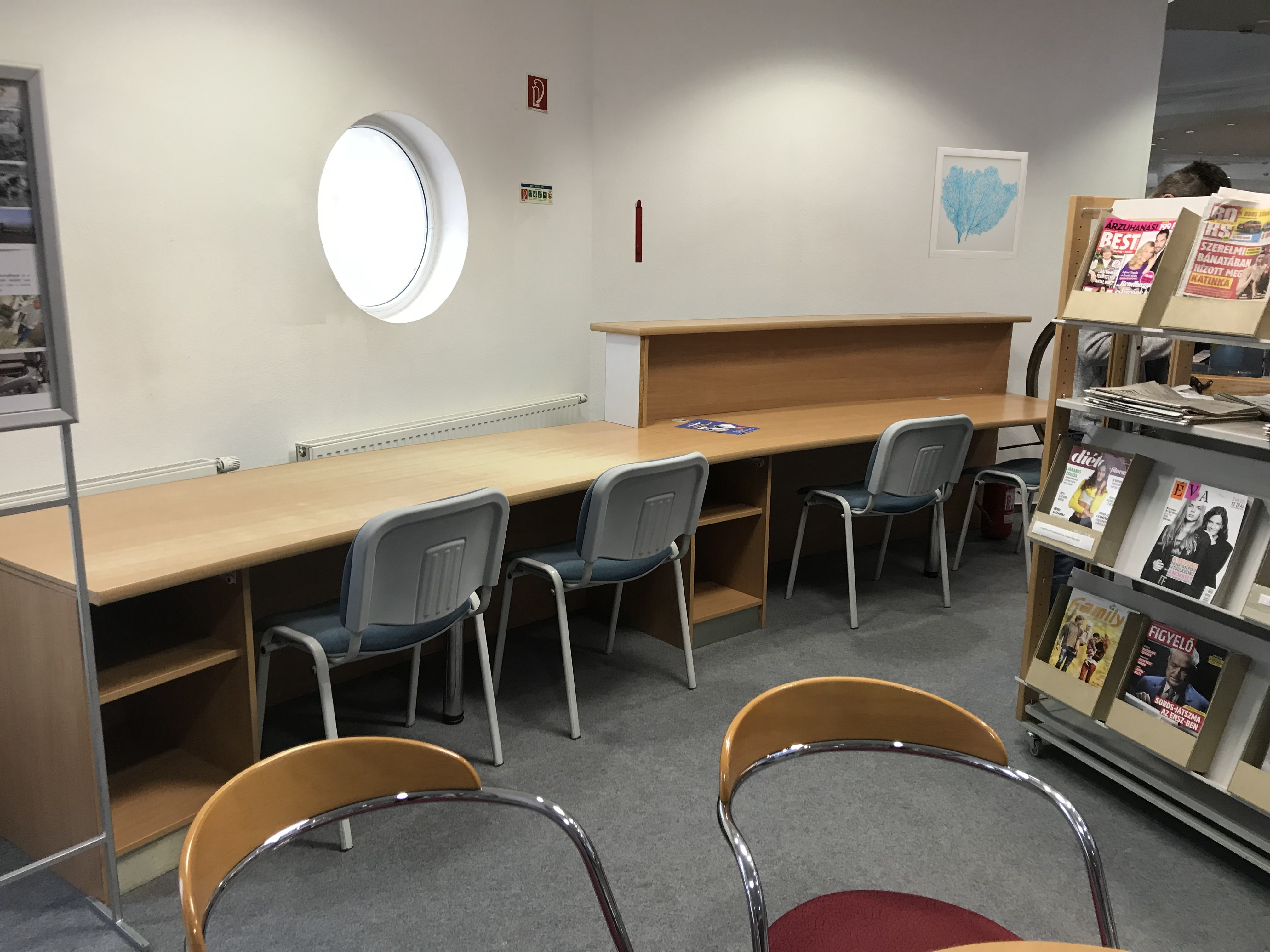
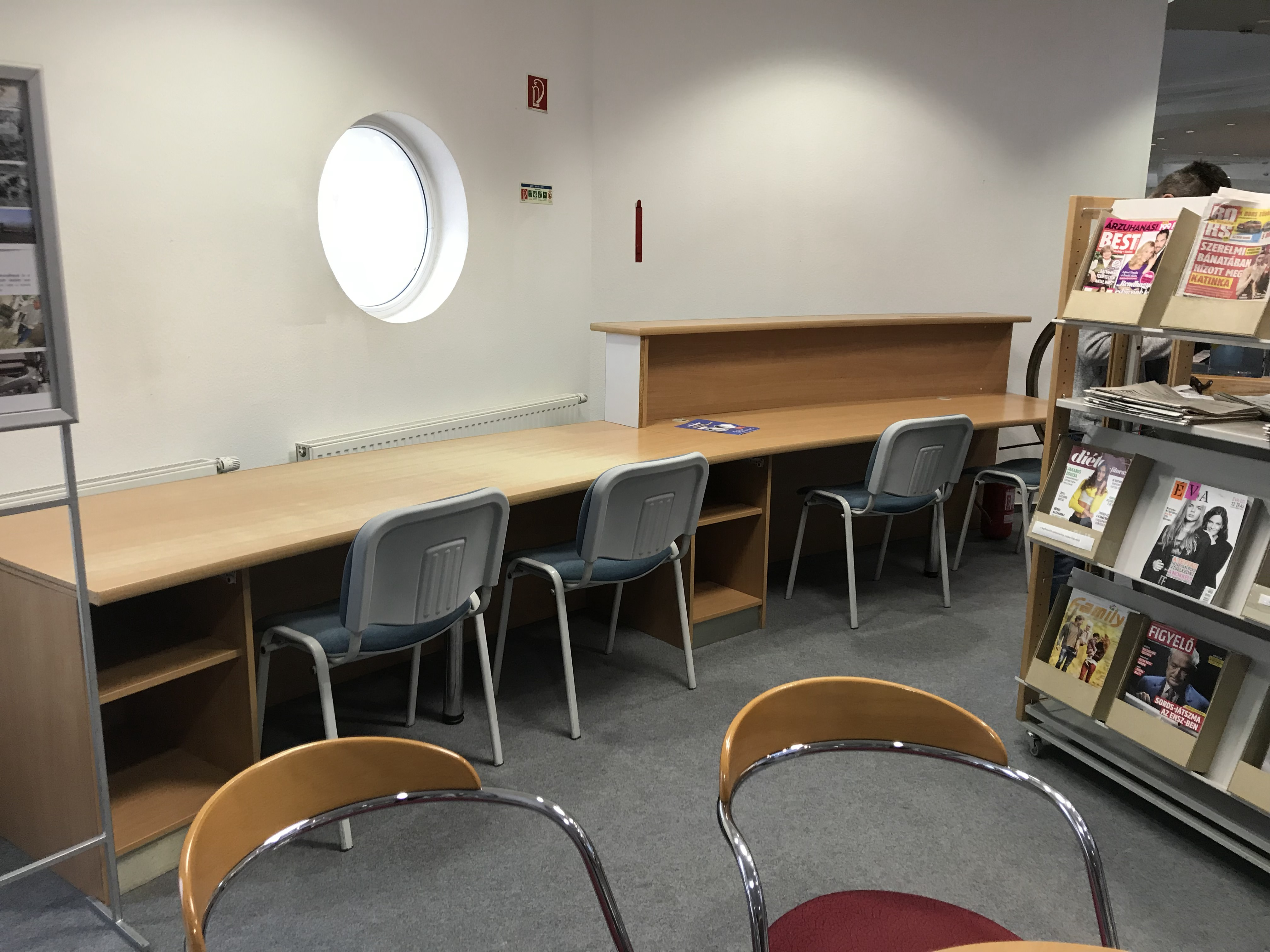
- wall art (978, 205)
